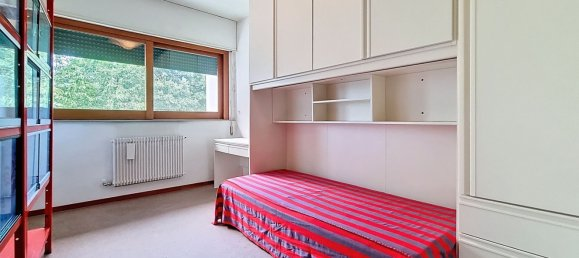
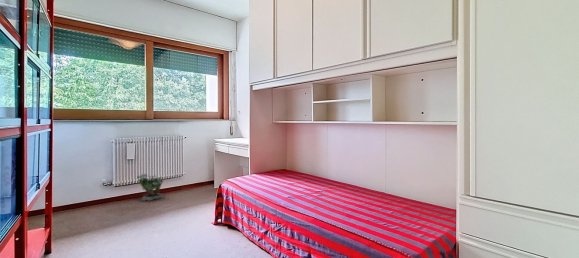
+ potted plant (150, 185)
